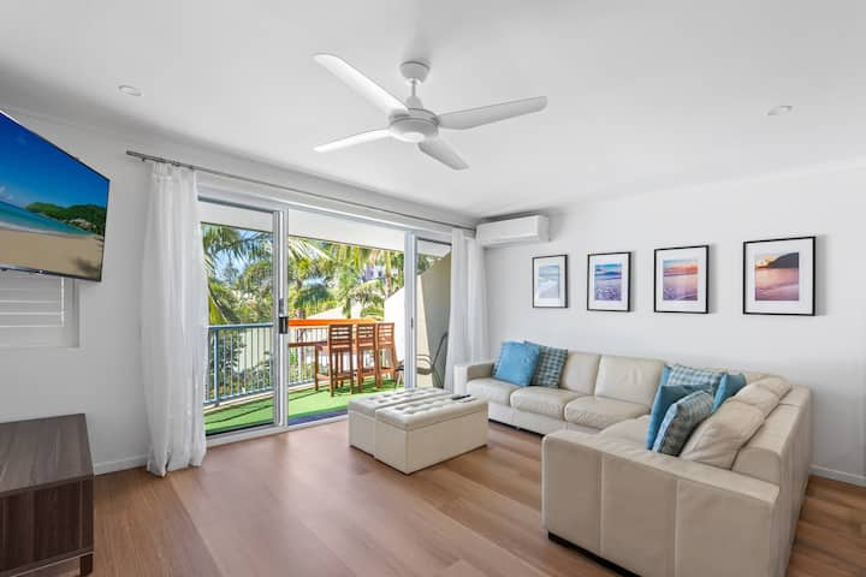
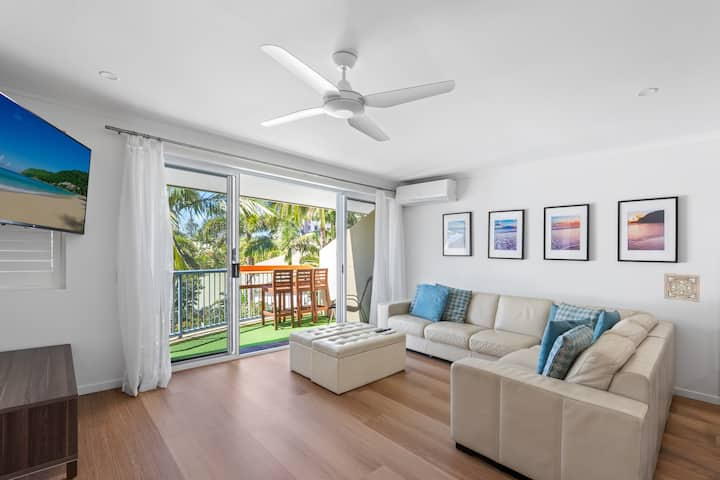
+ wall ornament (681, 286)
